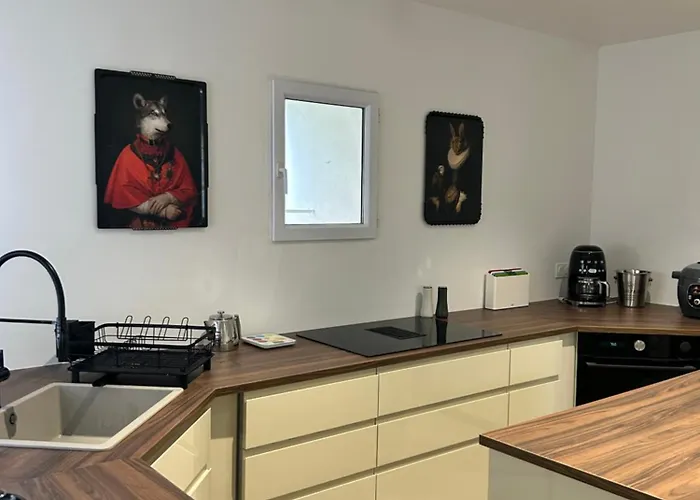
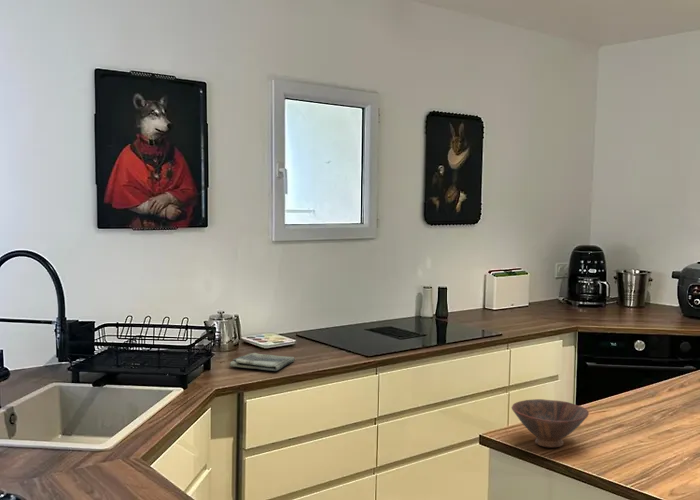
+ bowl (549, 426)
+ dish towel (262, 360)
